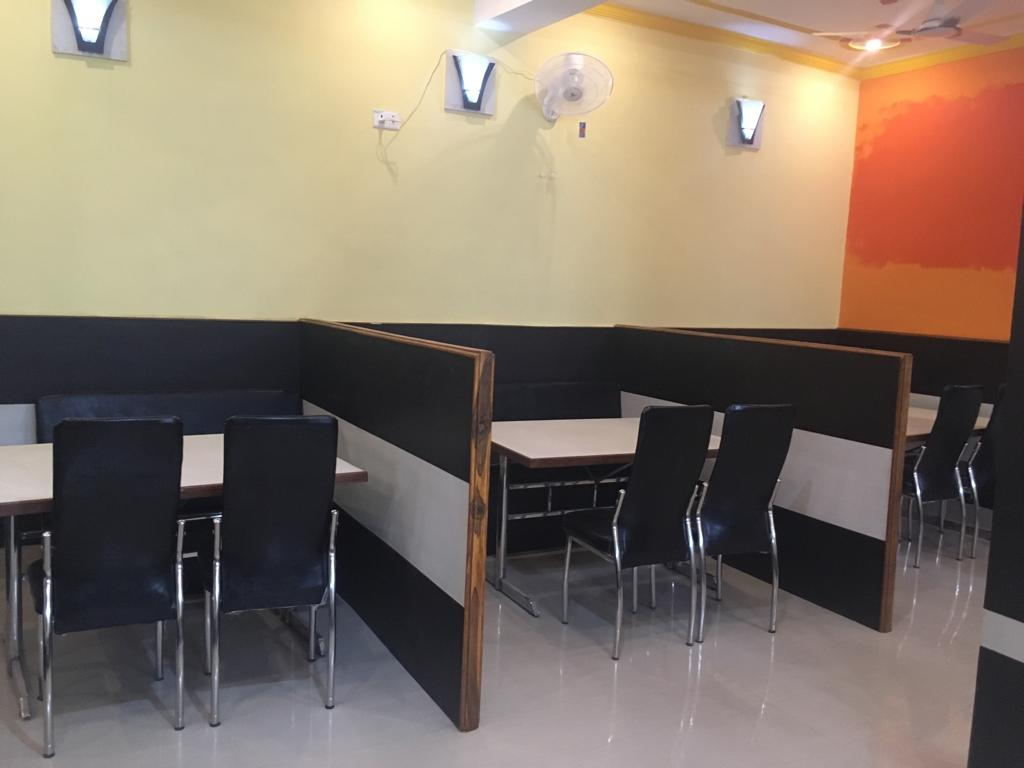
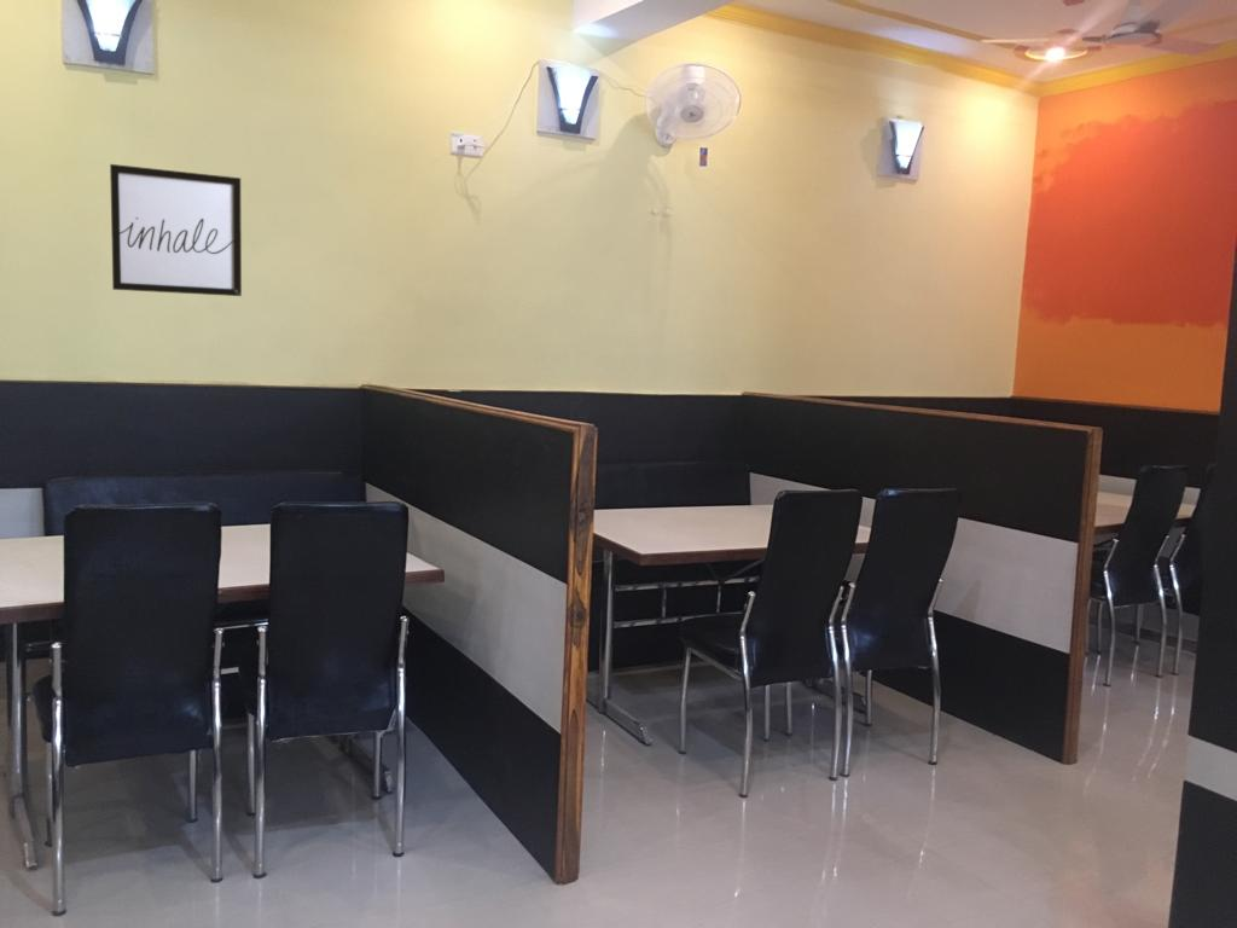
+ wall art (178, 232)
